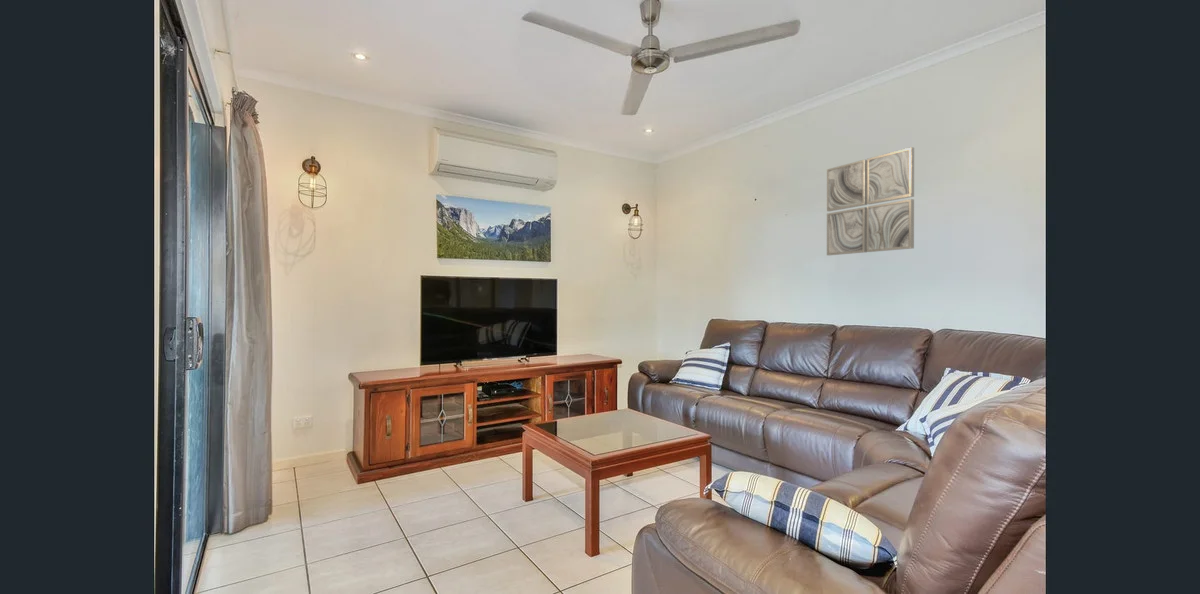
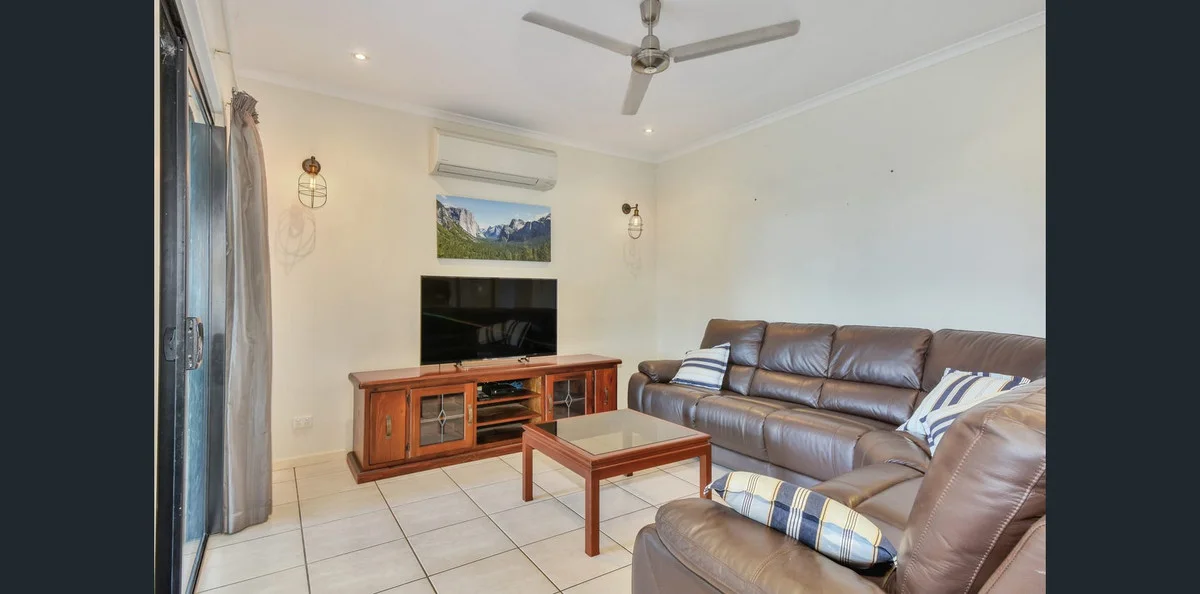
- wall art (866, 204)
